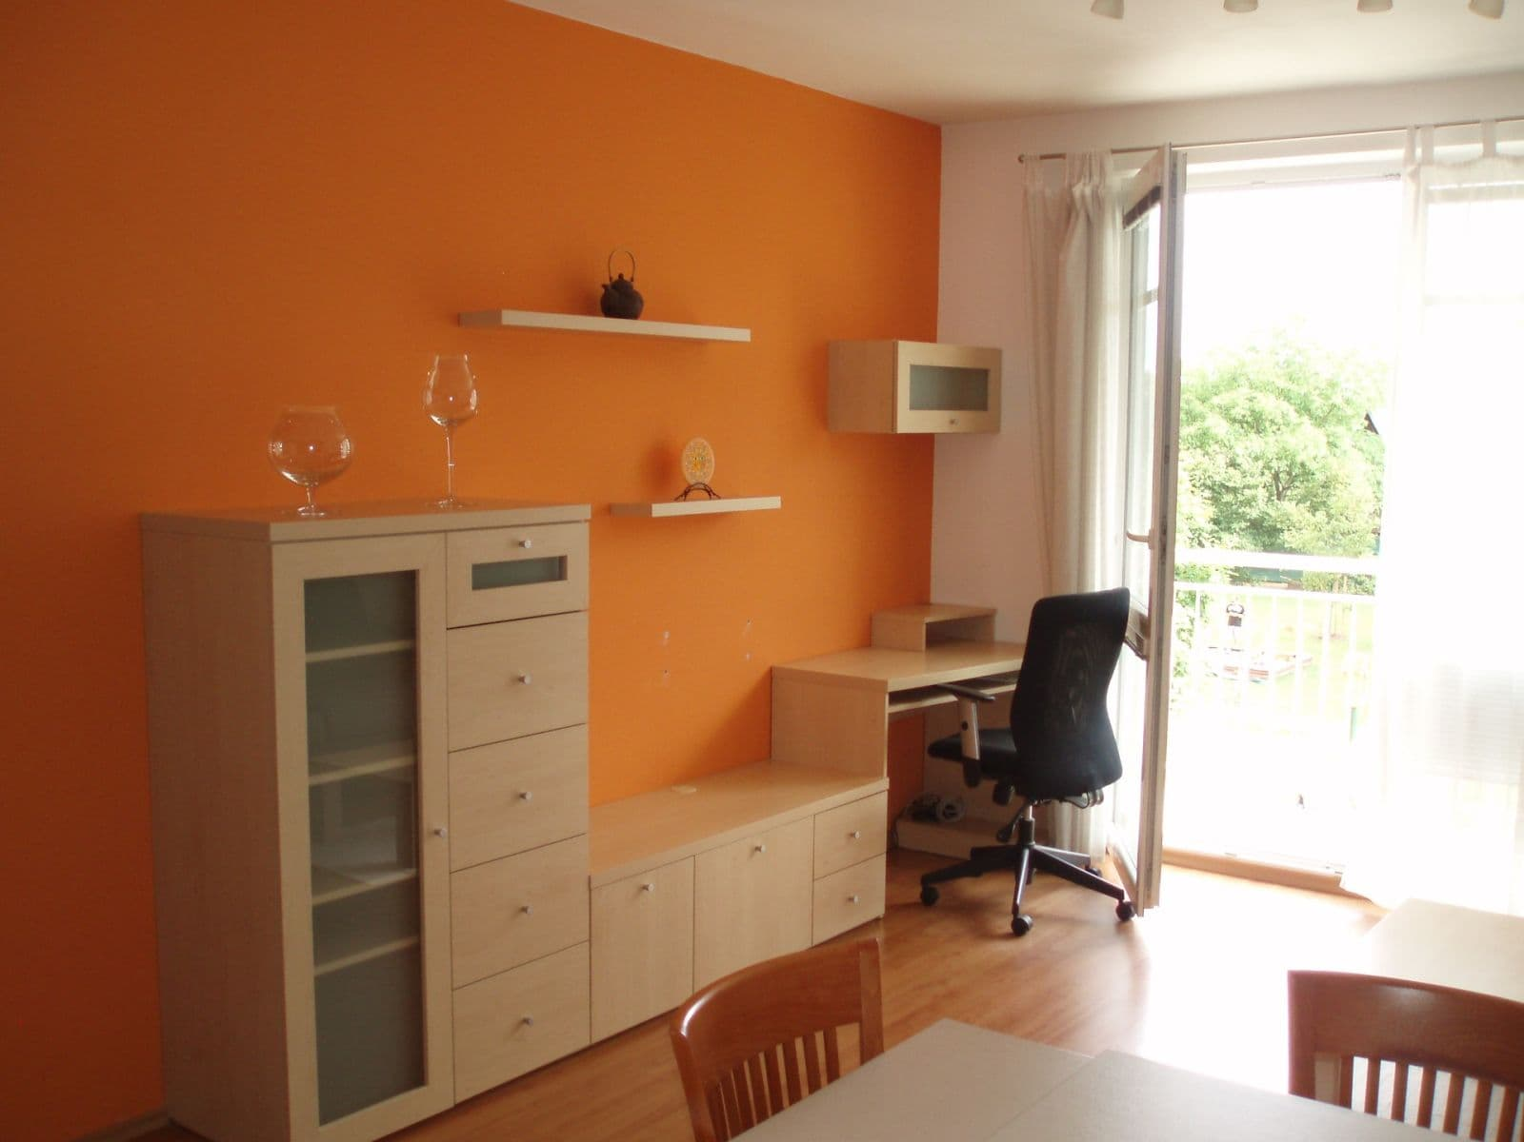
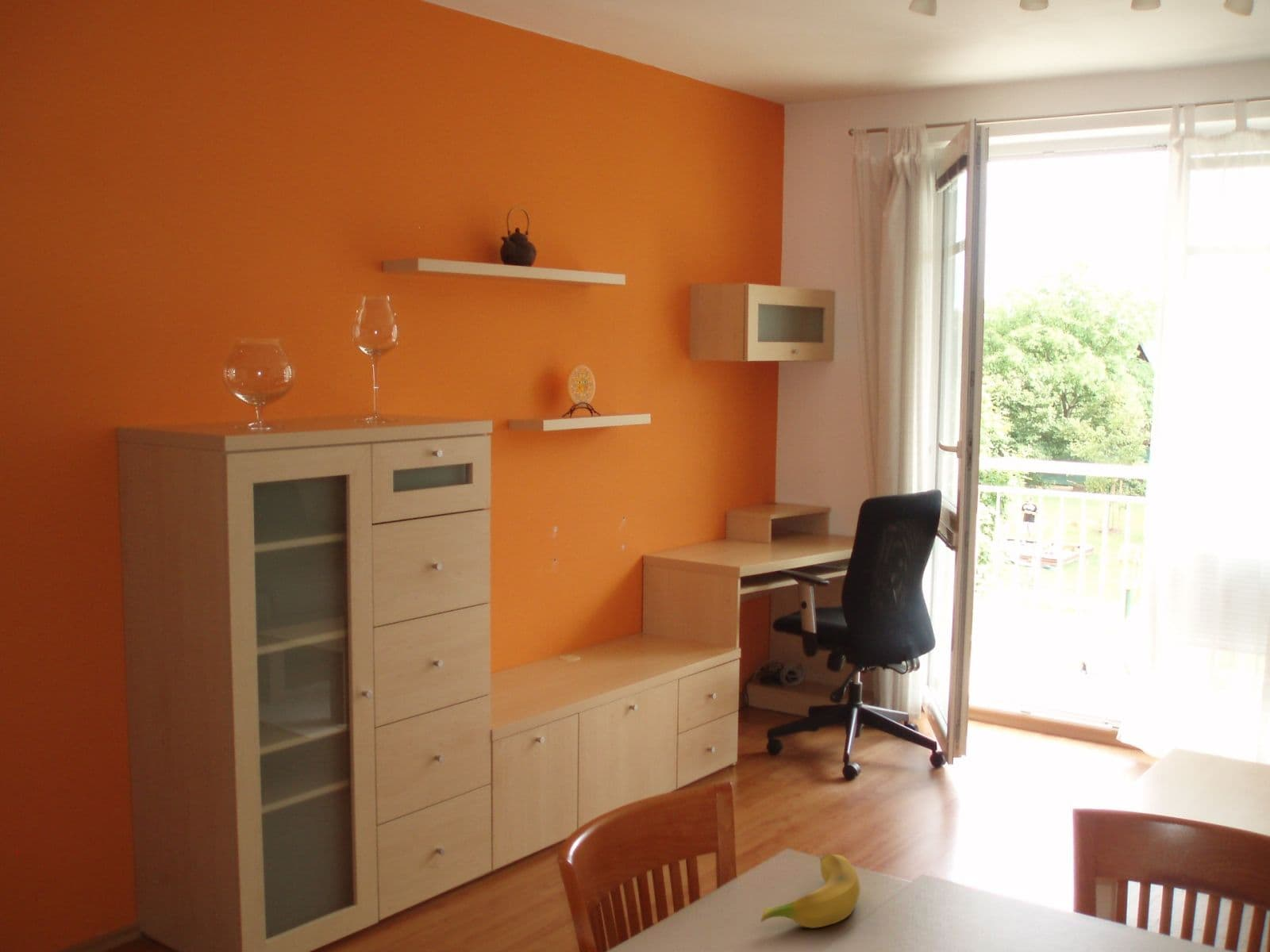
+ banana (810, 893)
